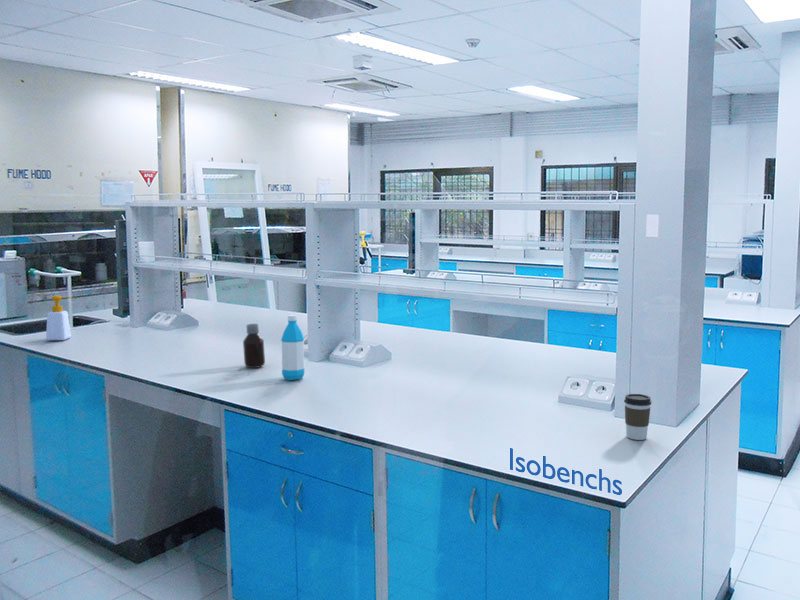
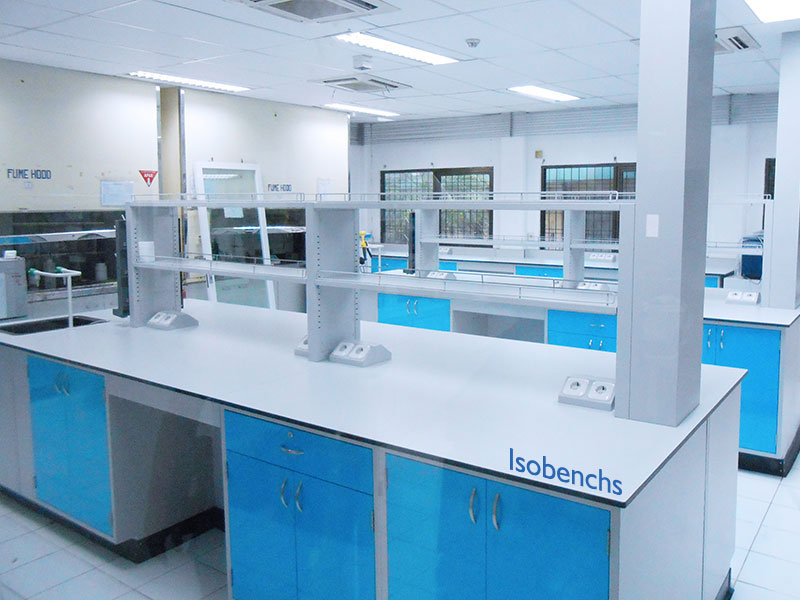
- coffee cup (637, 416)
- bottle (253, 345)
- soap bottle (62, 317)
- water bottle (292, 347)
